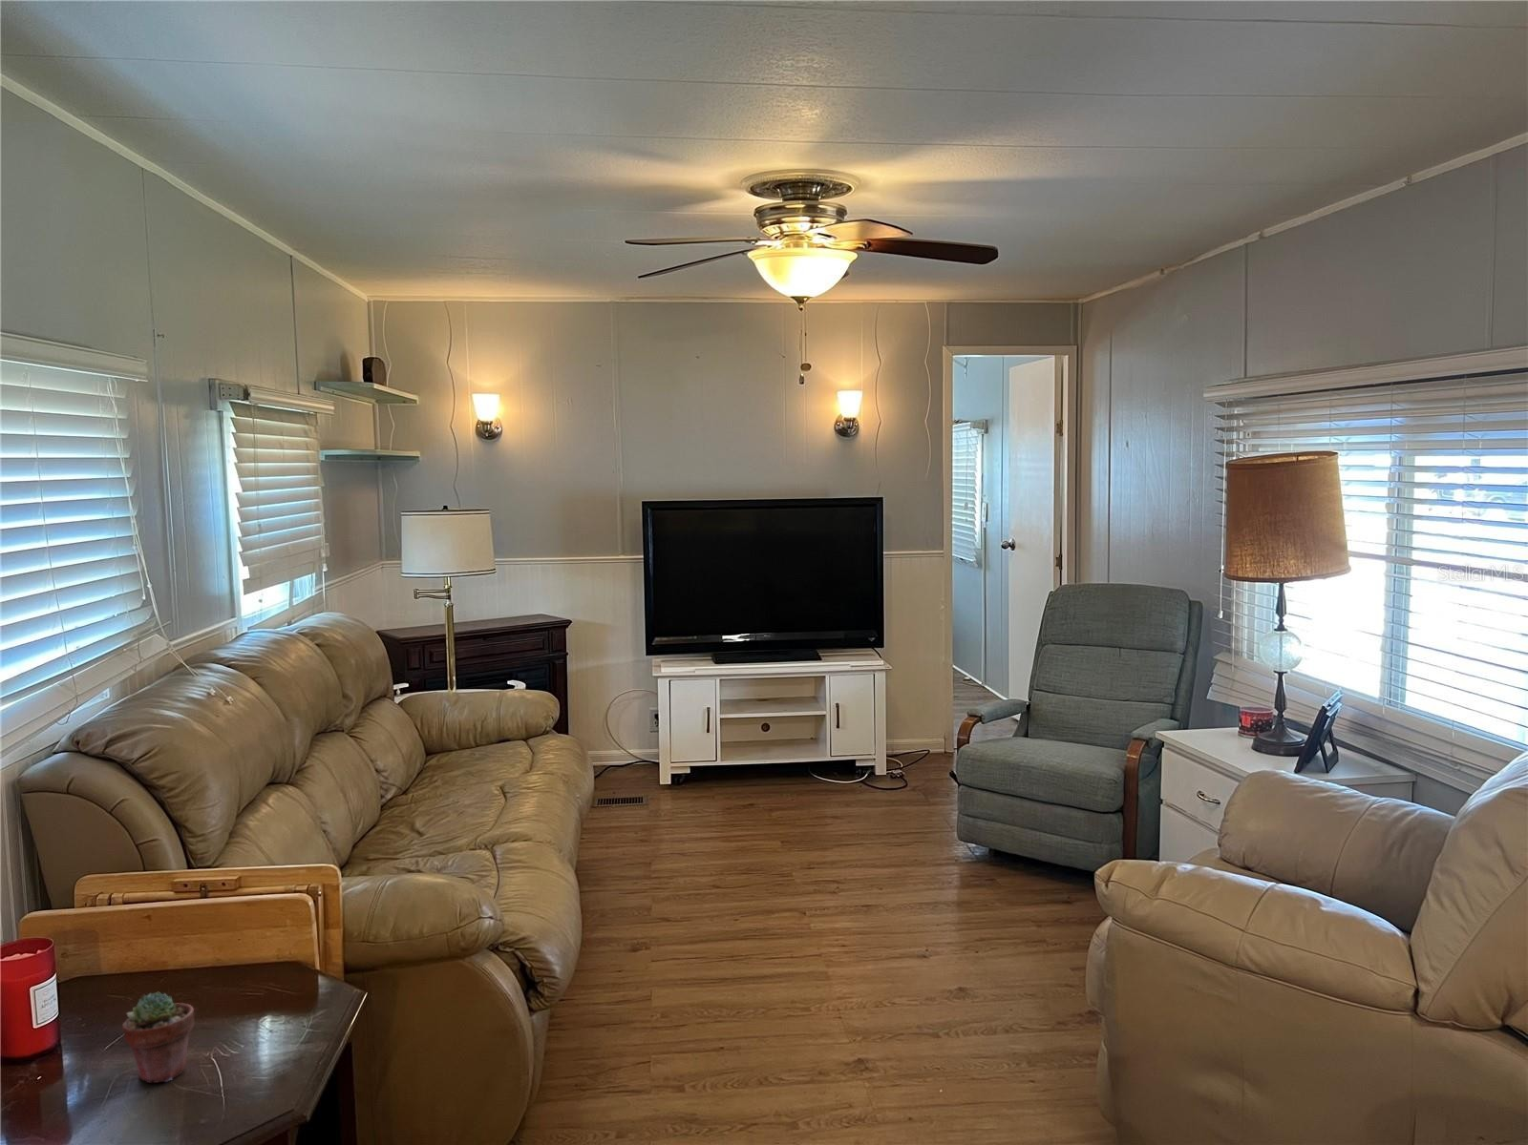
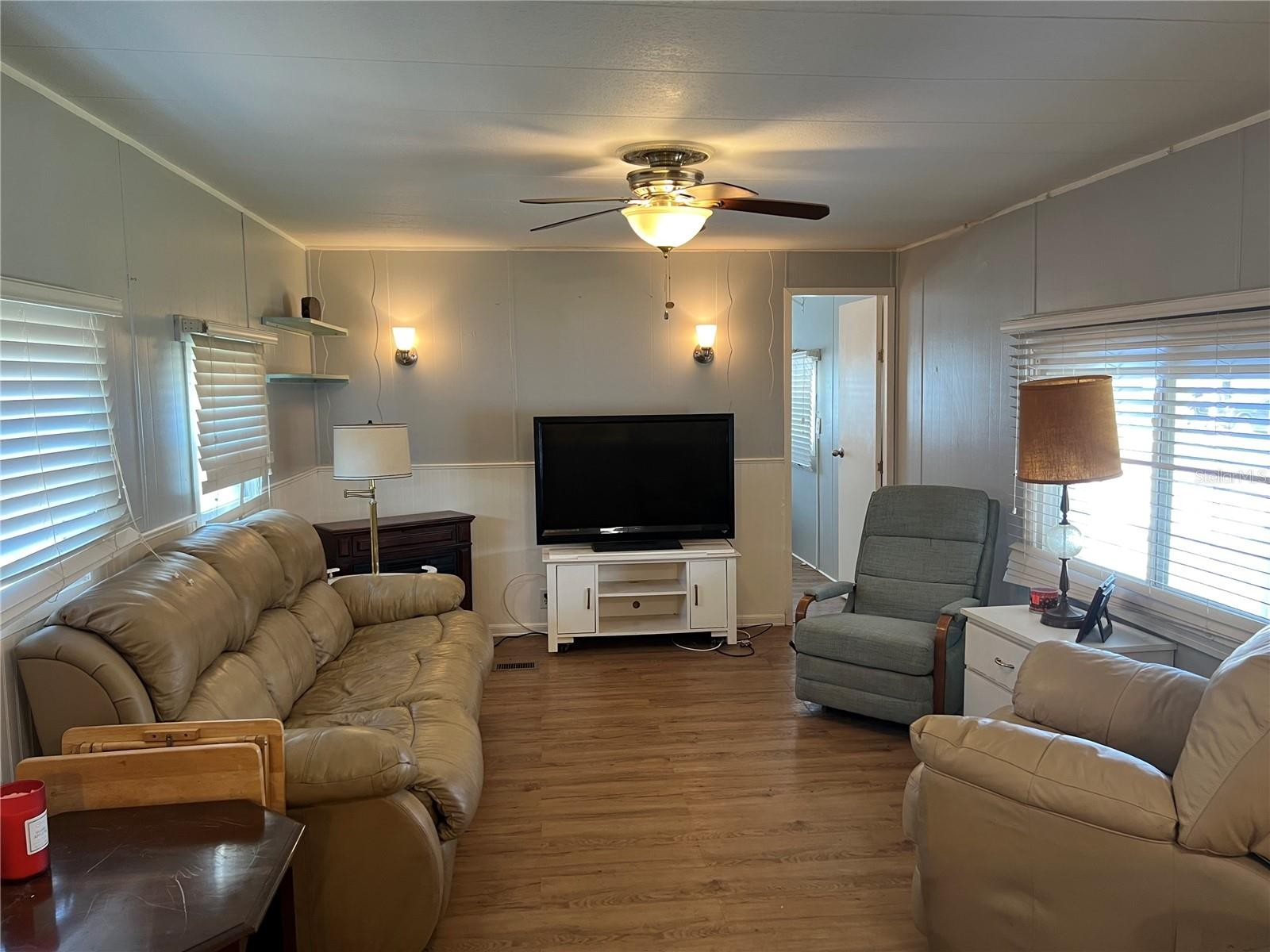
- potted succulent (159, 1032)
